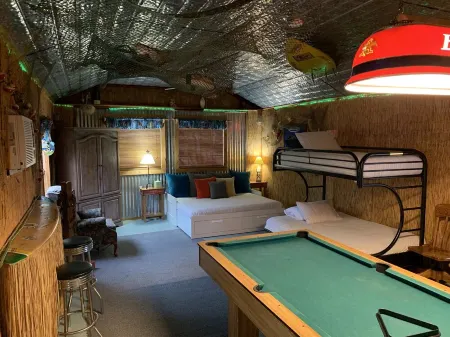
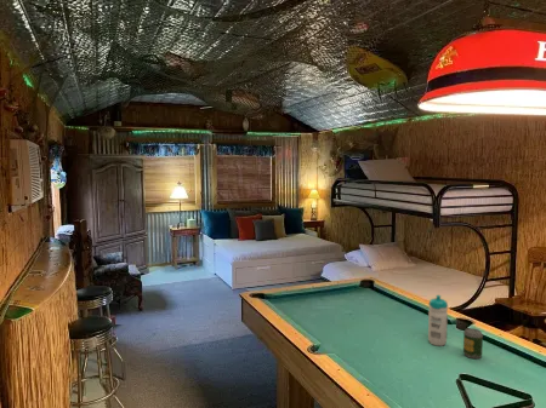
+ water bottle (437, 318)
+ soda can (472, 343)
